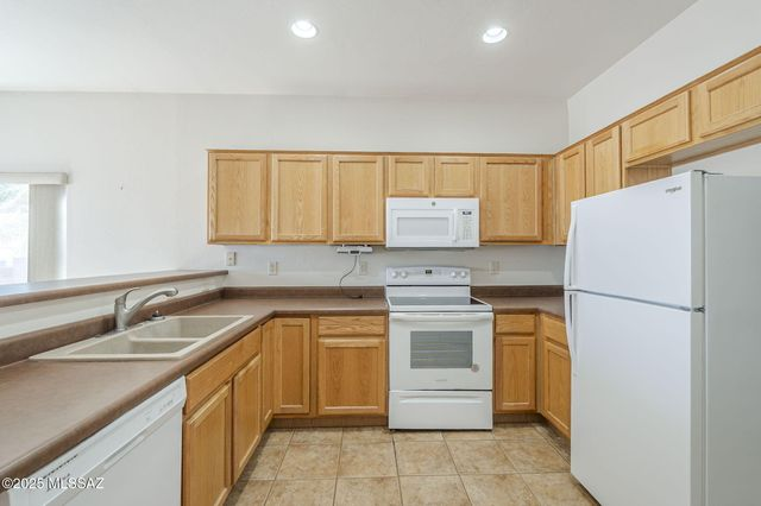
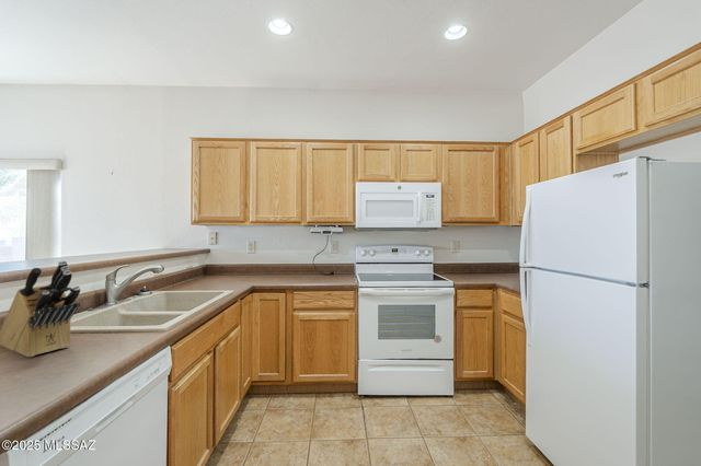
+ knife block (38, 304)
